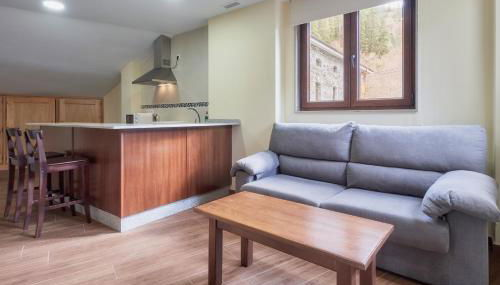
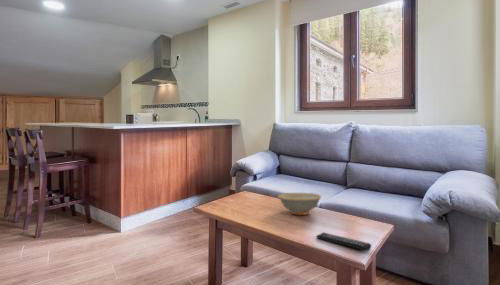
+ remote control (342, 241)
+ dish (299, 204)
